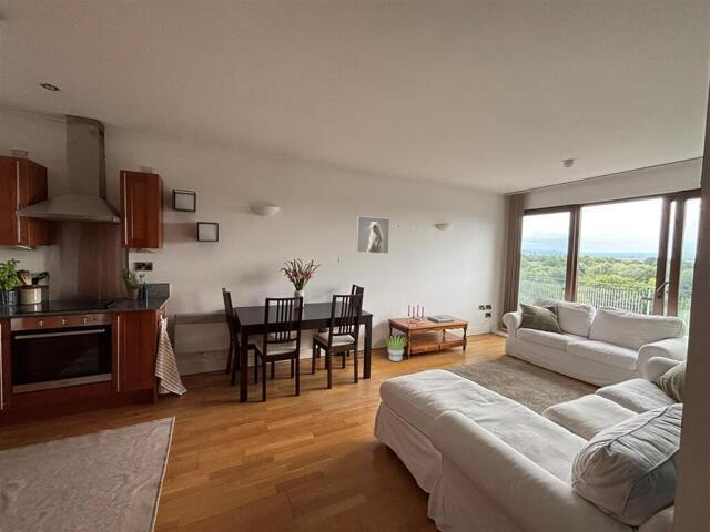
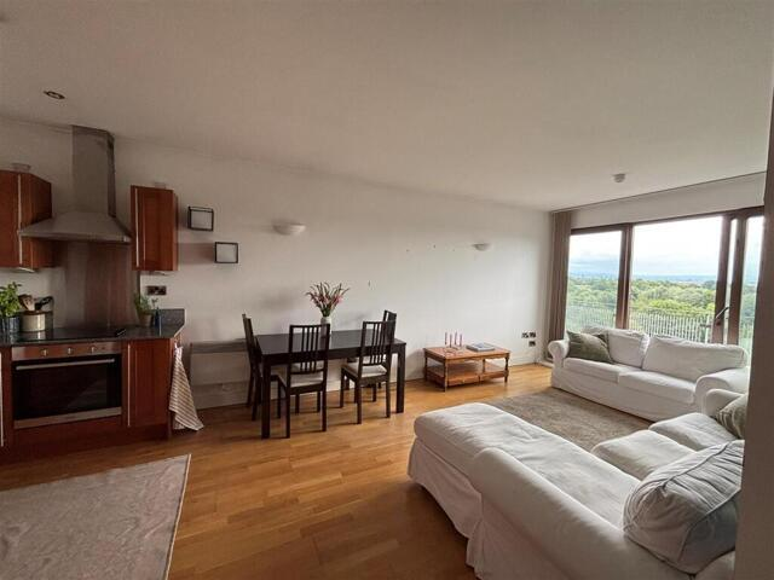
- potted plant (395, 348)
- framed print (373, 235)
